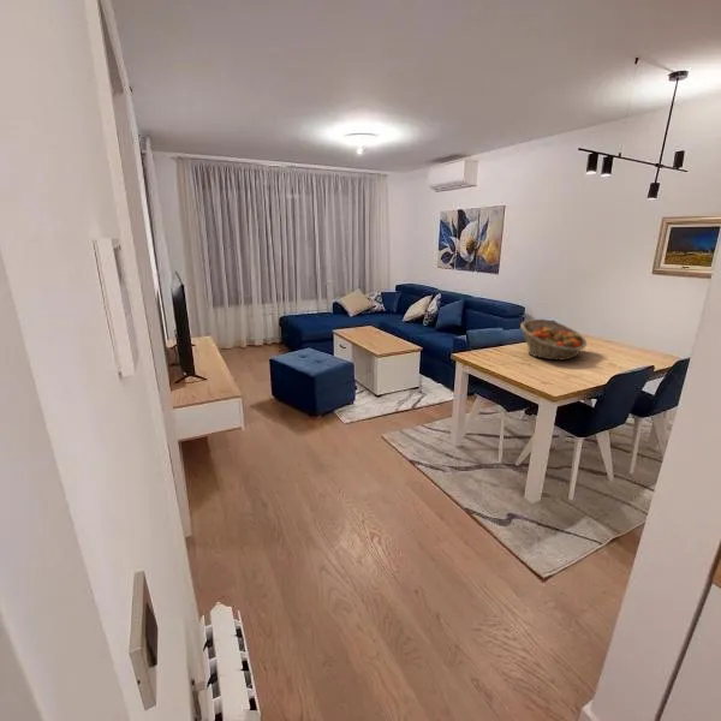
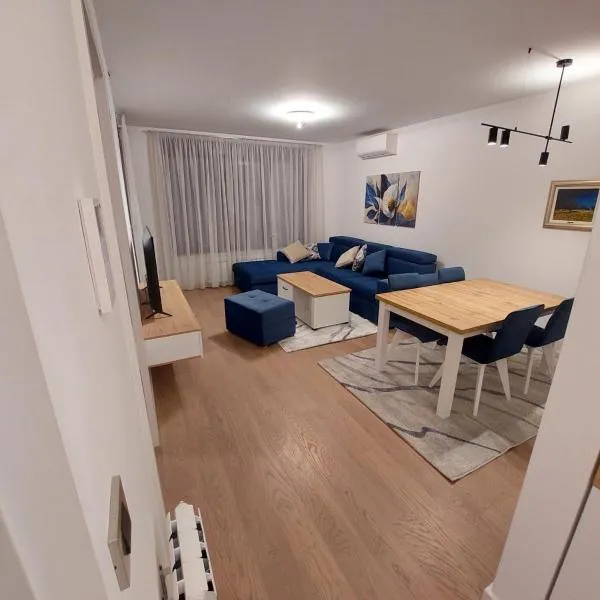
- fruit basket (552, 339)
